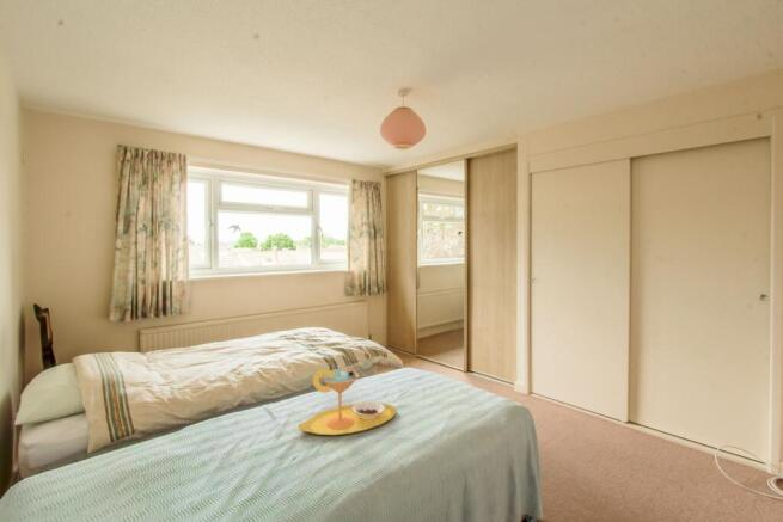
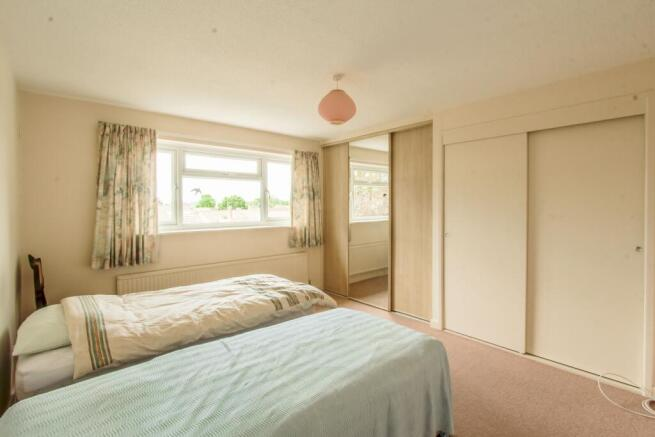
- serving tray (347, 388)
